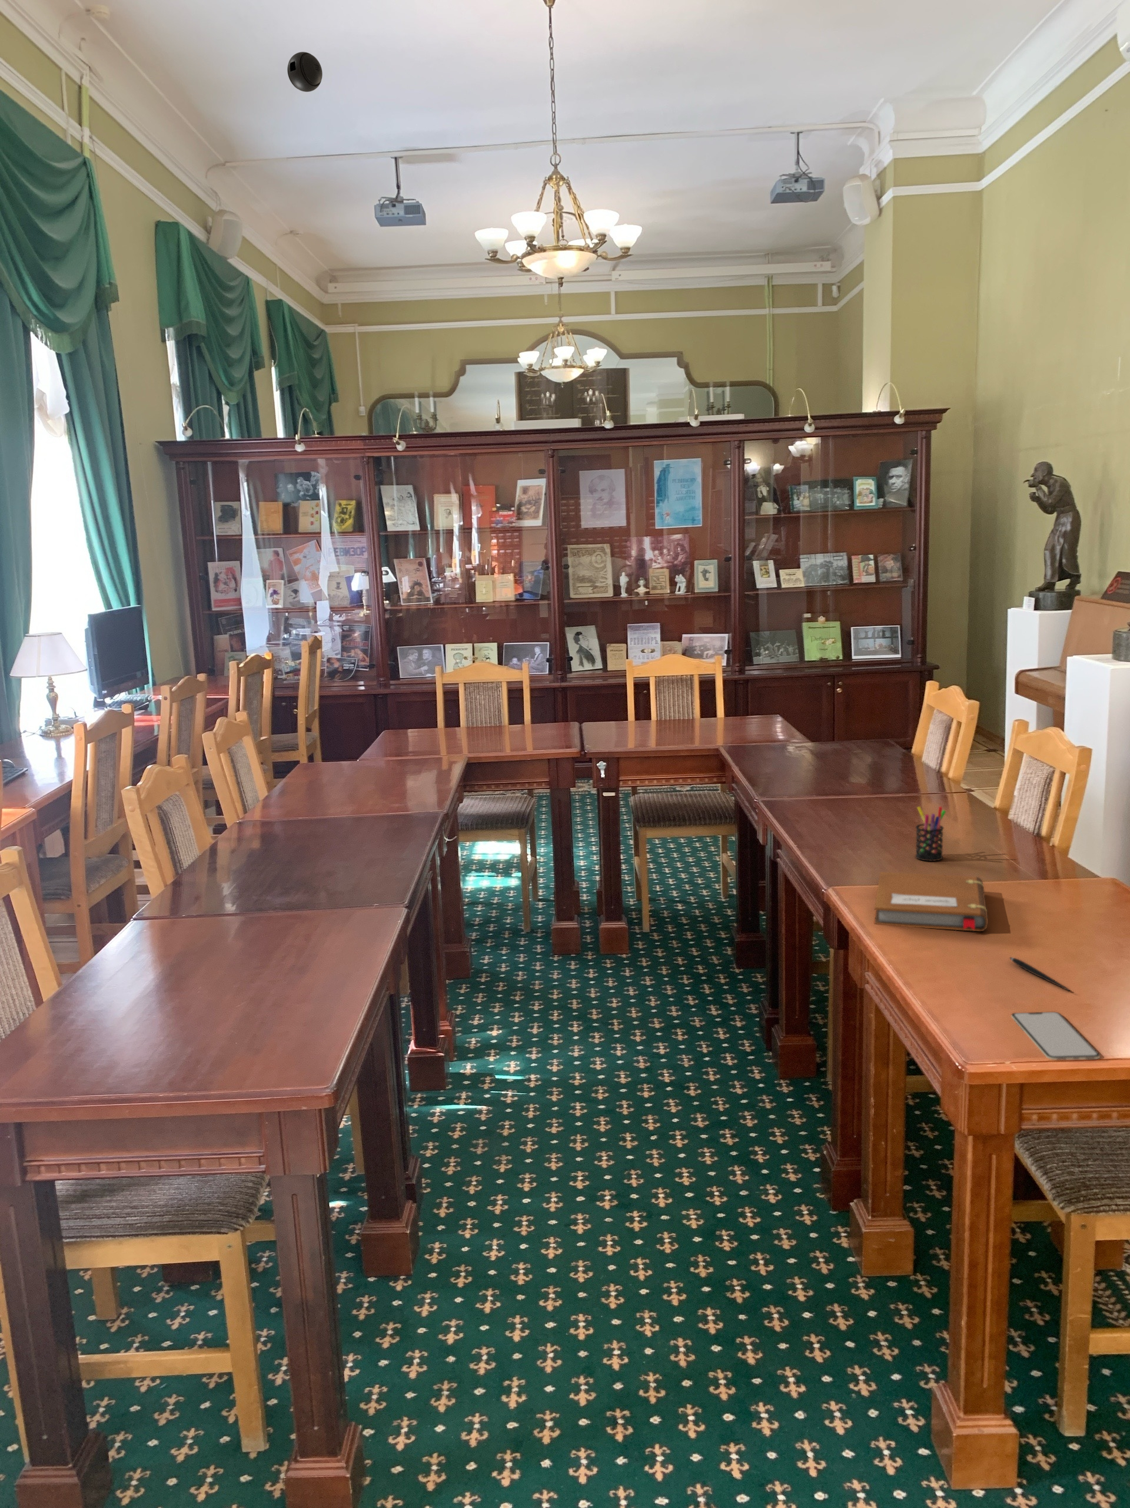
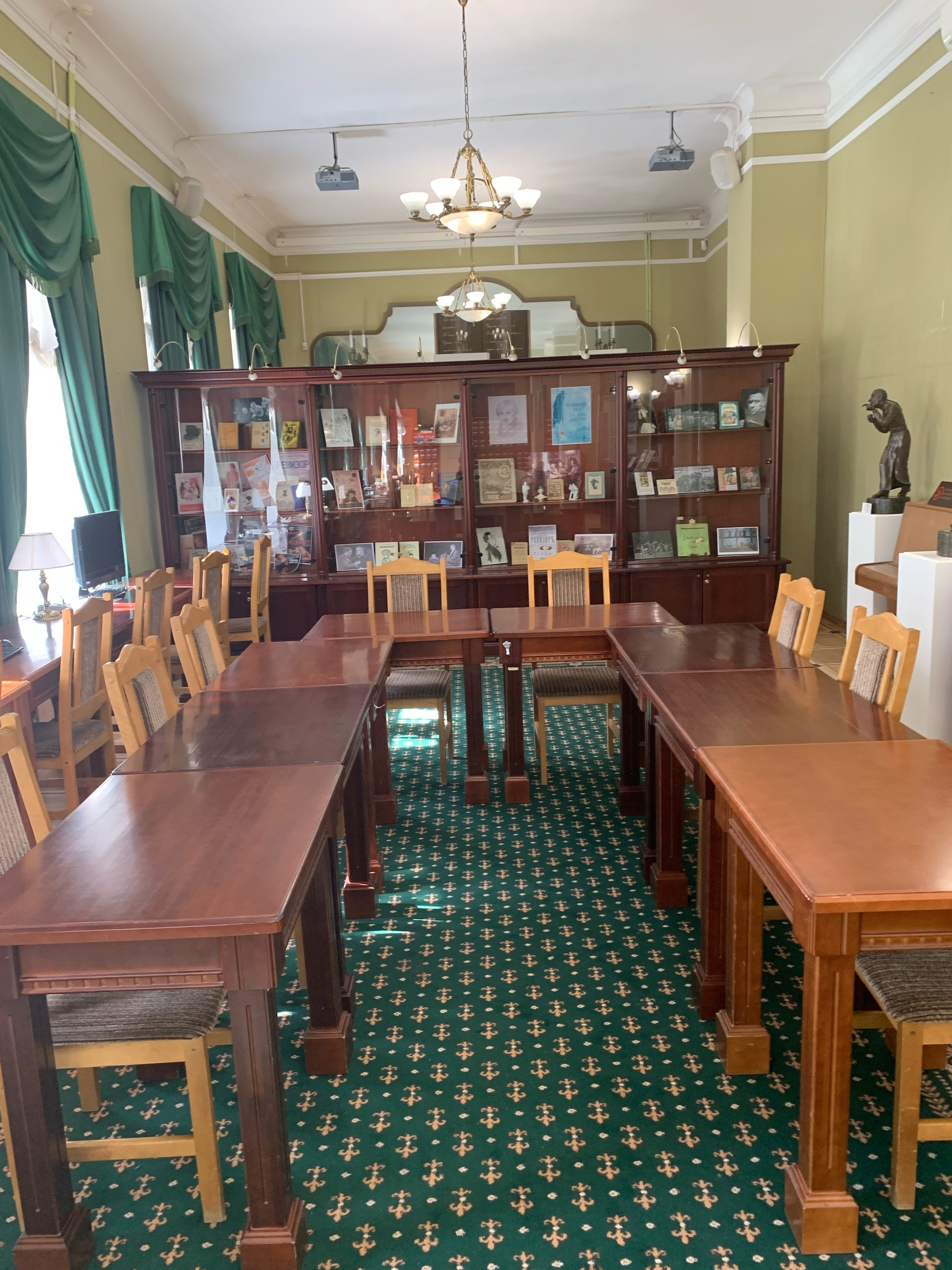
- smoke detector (305, 72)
- pen holder (933, 830)
- pen (1039, 972)
- smartphone (1054, 1034)
- notebook (931, 901)
